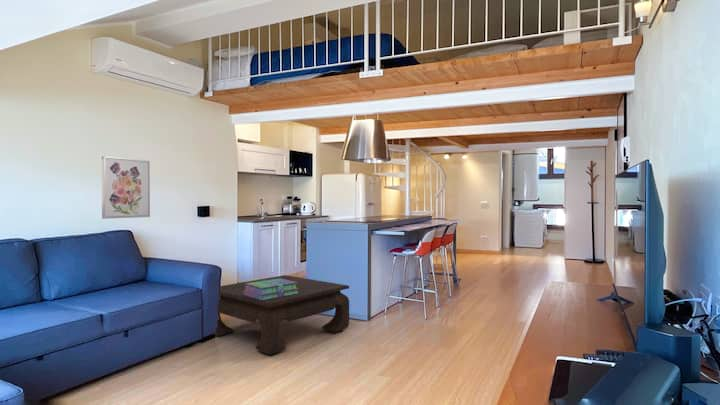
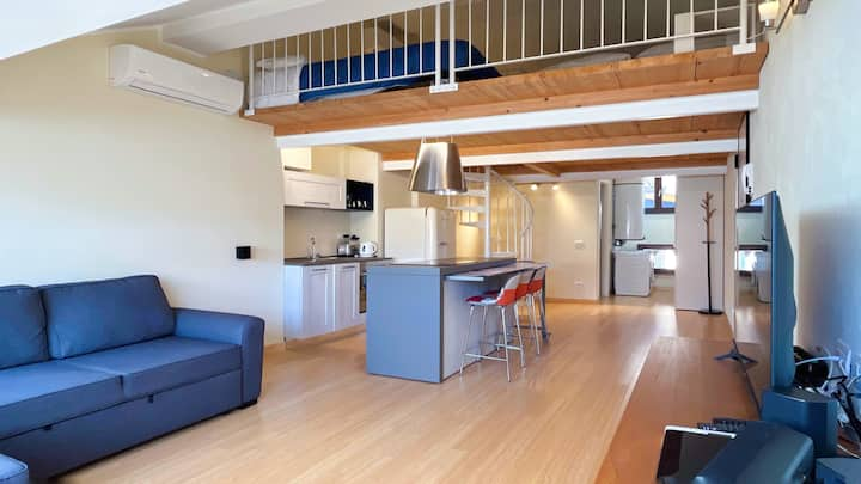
- stack of books (271, 288)
- coffee table (278, 309)
- wall art (127, 188)
